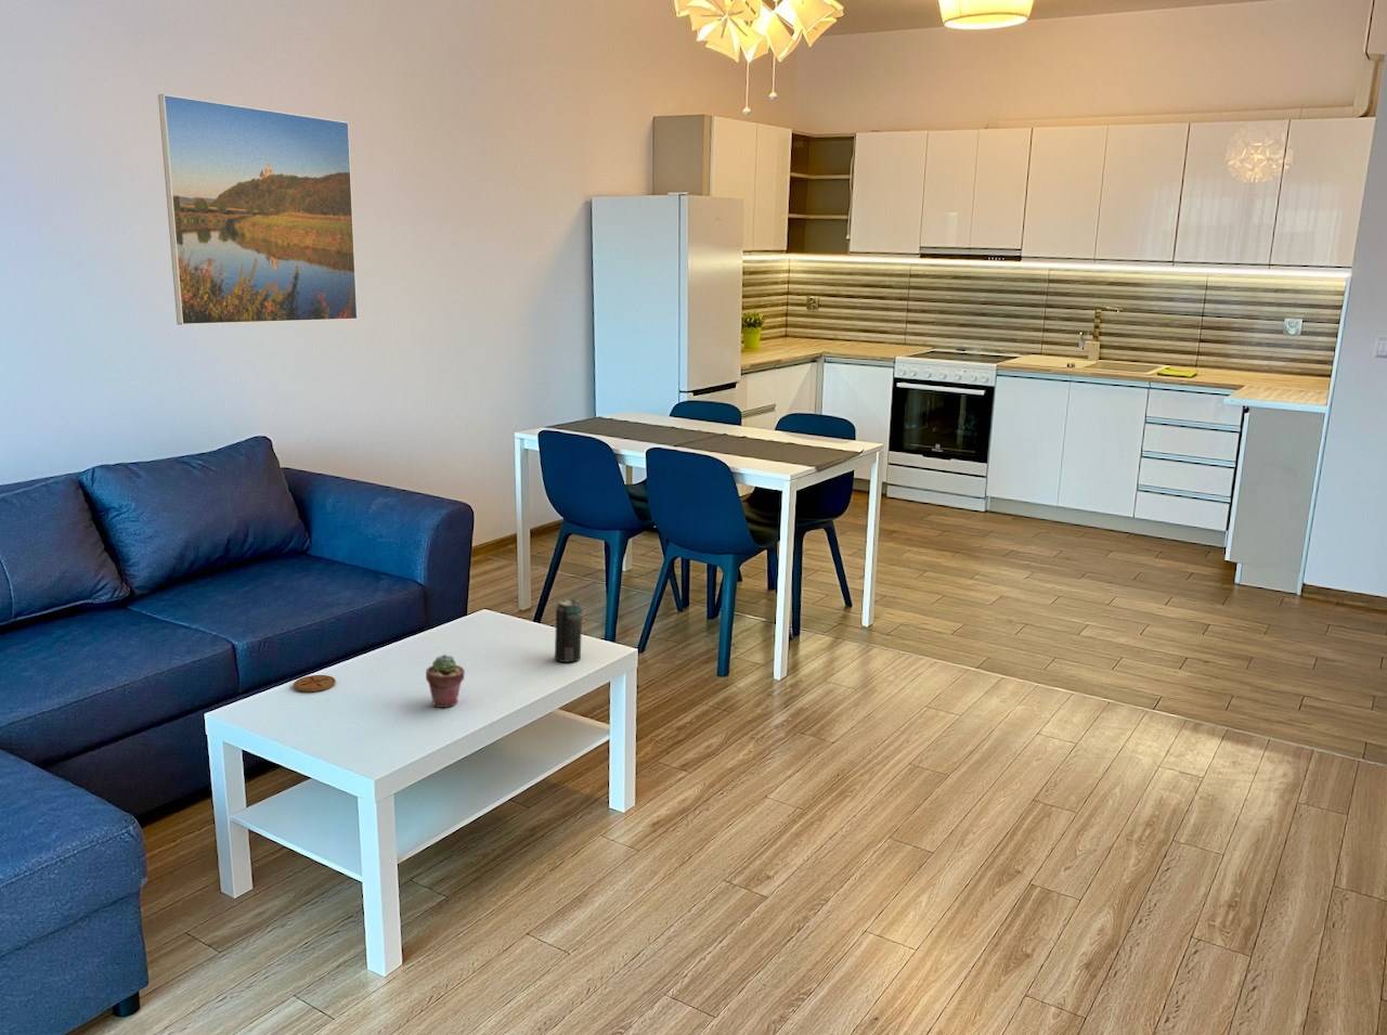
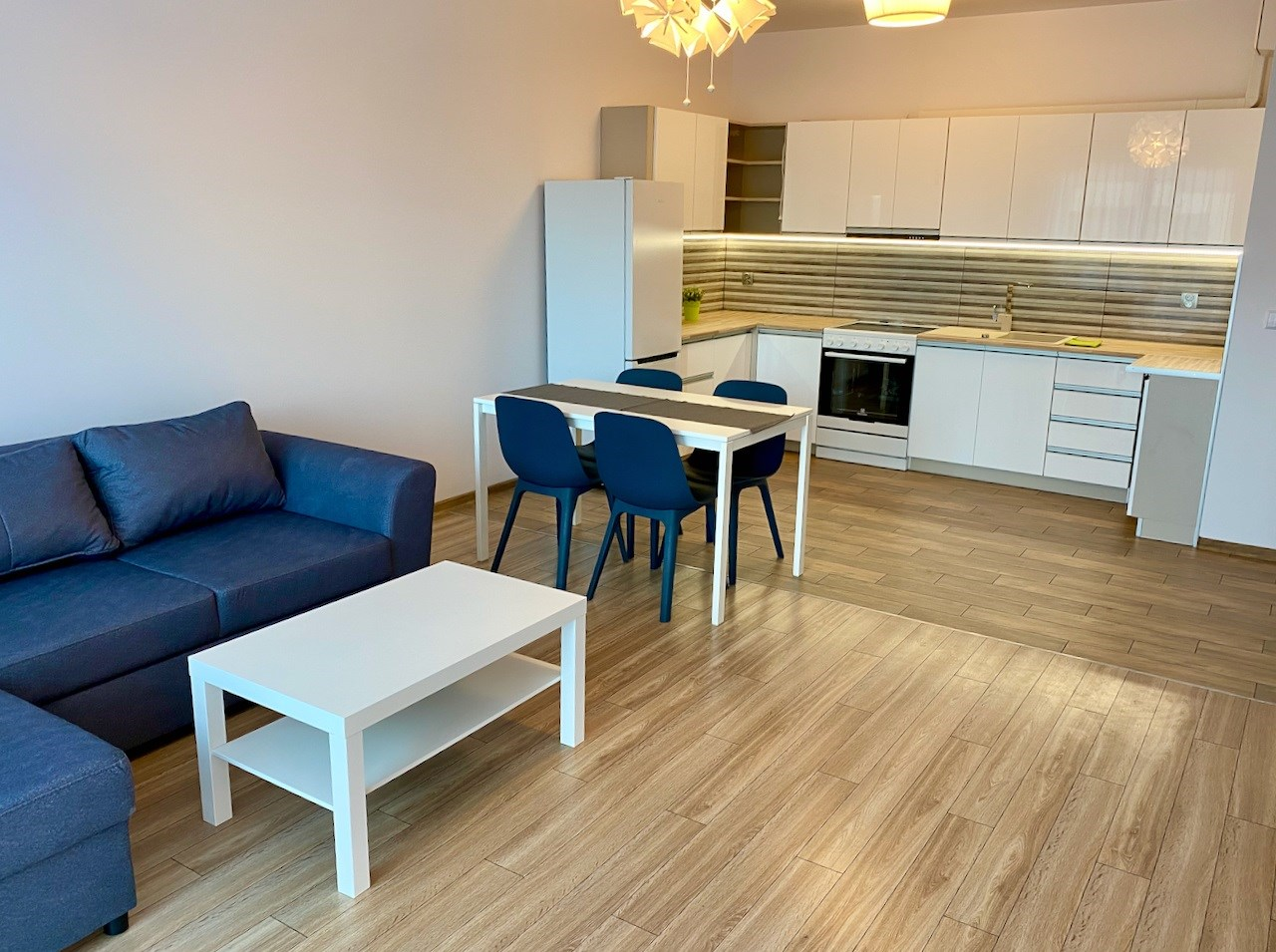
- beverage can (567, 629)
- potted succulent (445, 678)
- coaster (314, 683)
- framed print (266, 217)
